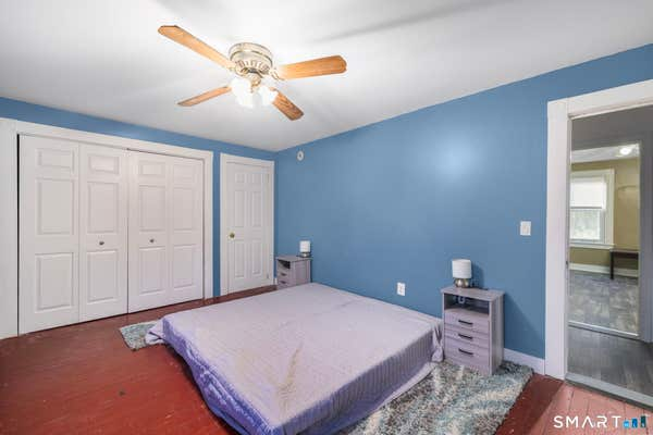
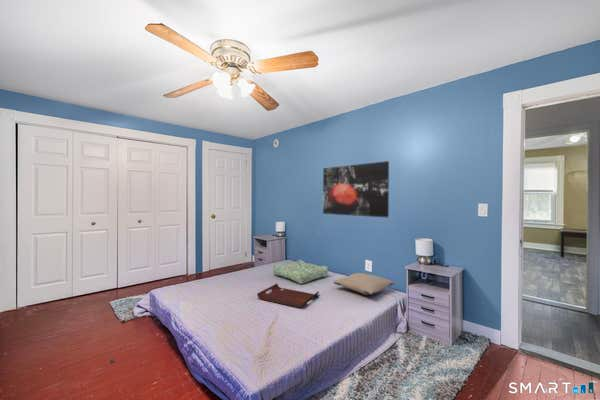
+ seat cushion (300, 270)
+ wall art (352, 190)
+ serving tray (288, 294)
+ pillow (363, 282)
